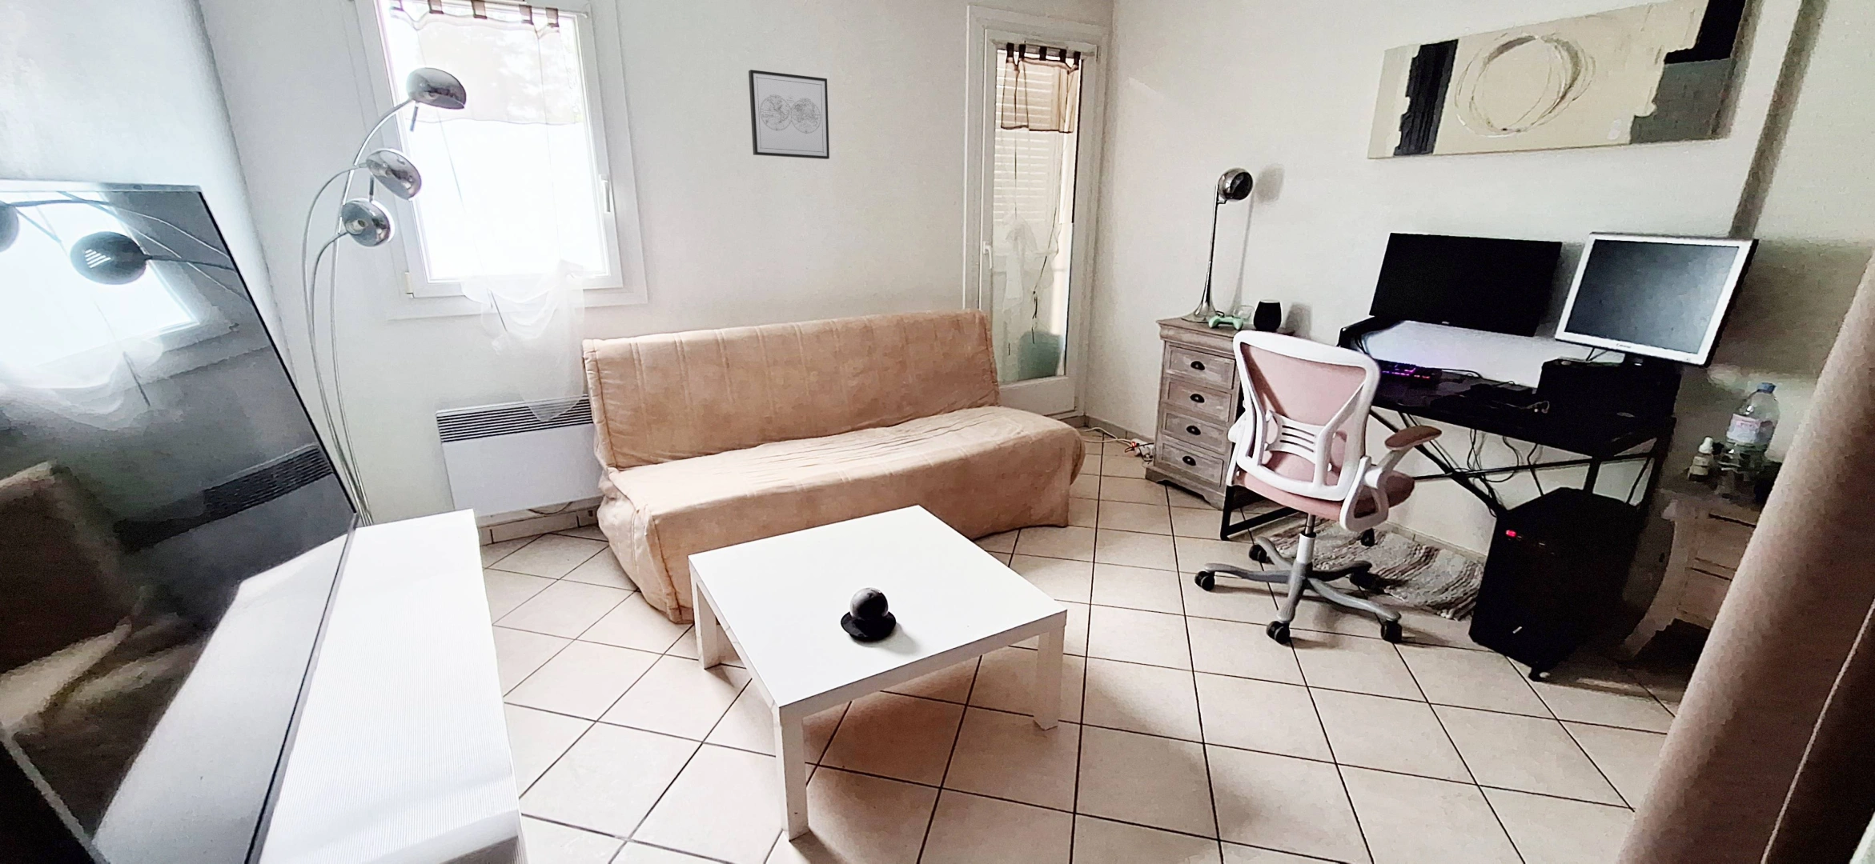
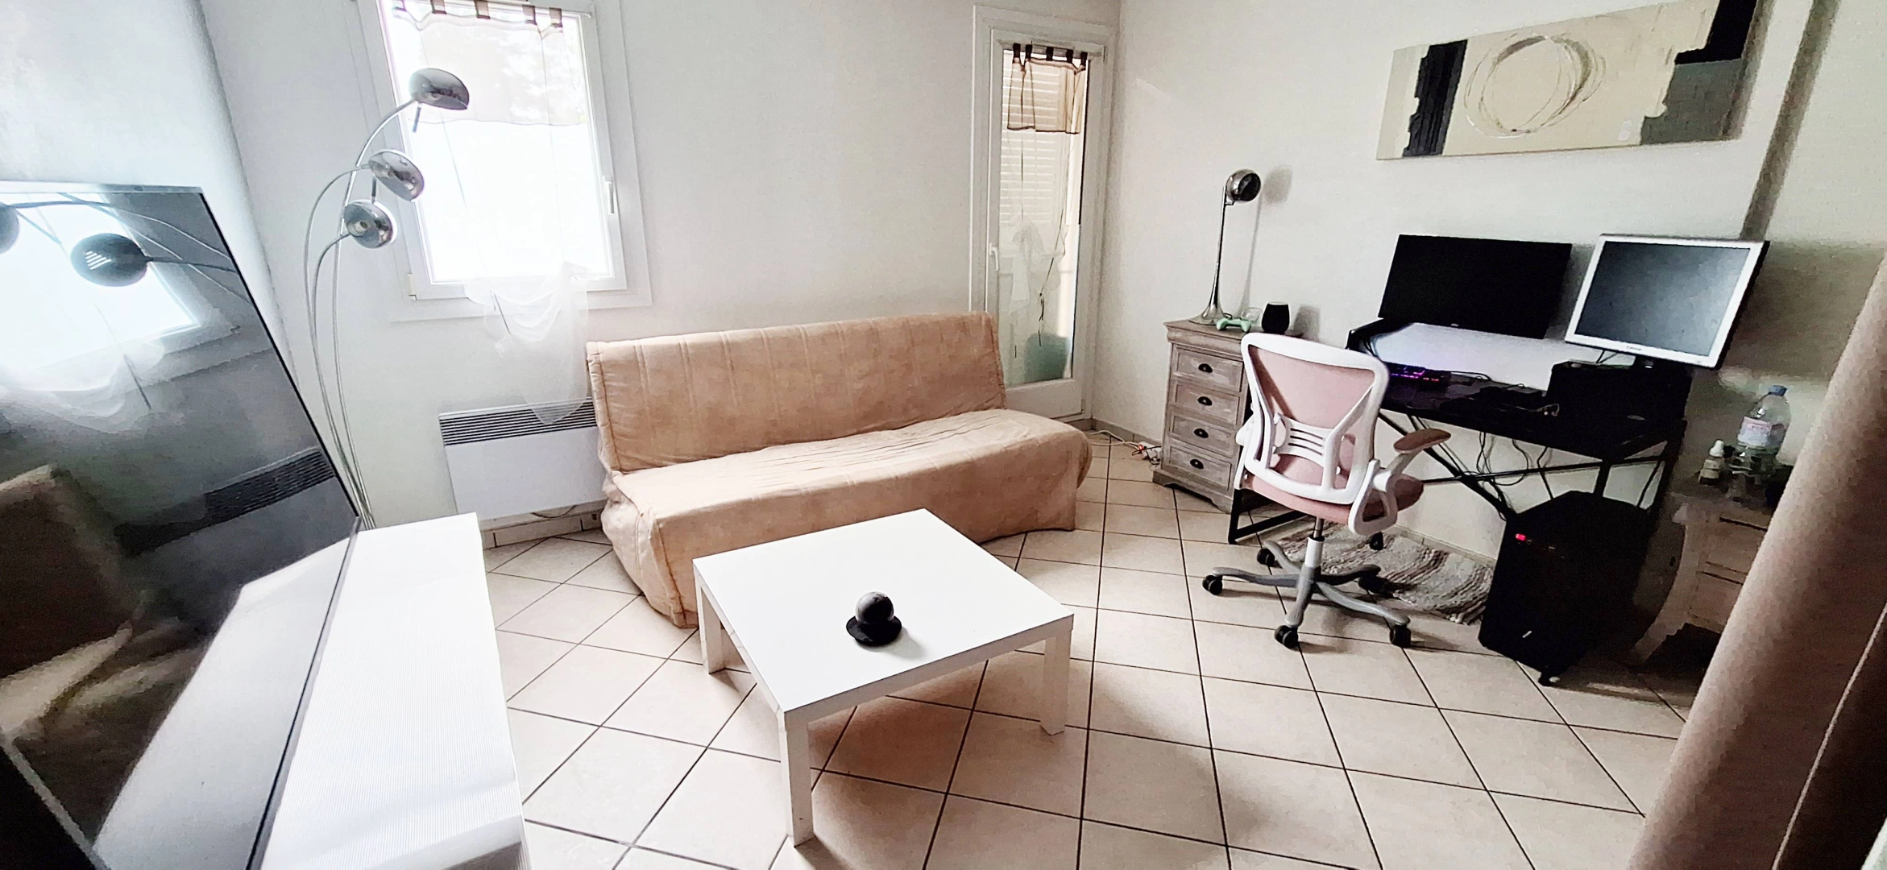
- wall art (790, 116)
